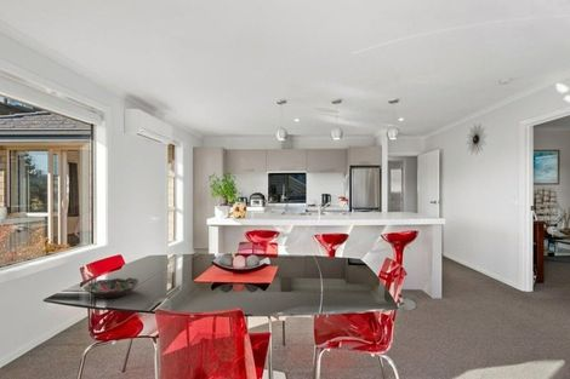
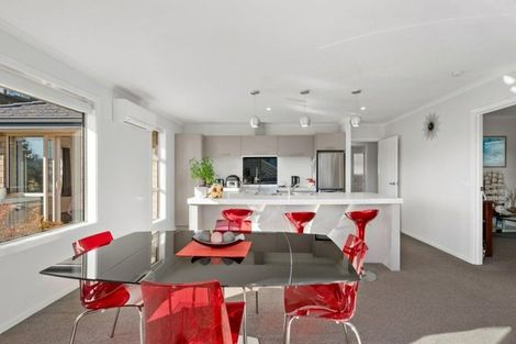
- bowl (112, 287)
